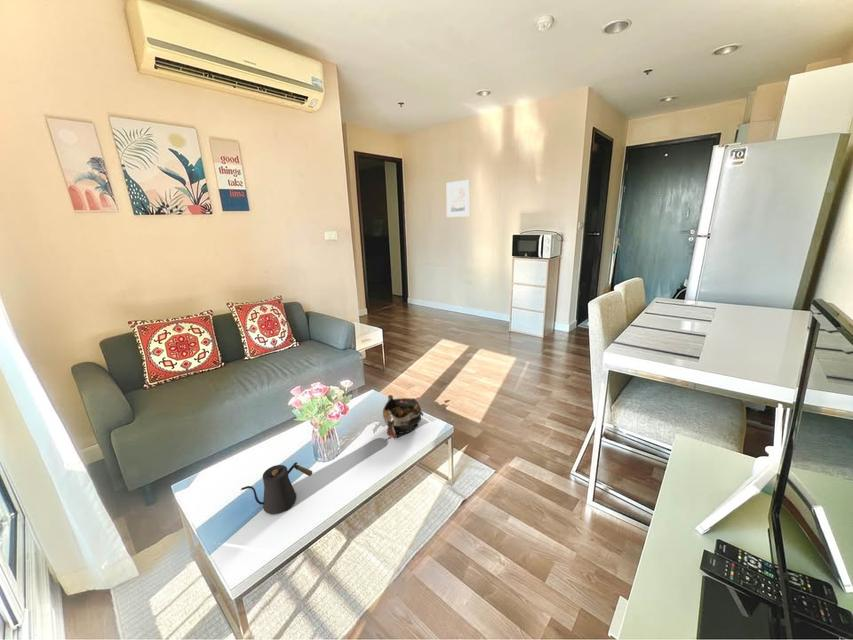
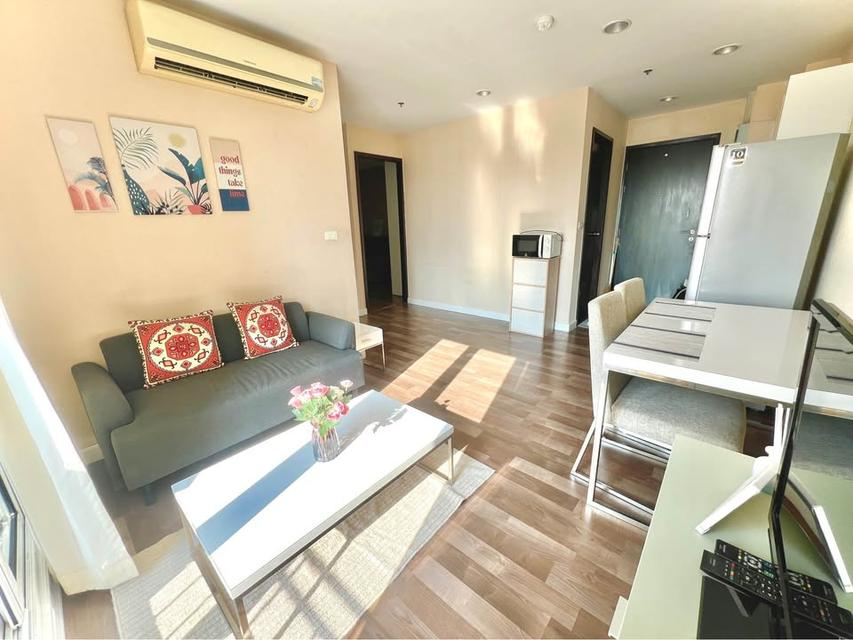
- kettle (279, 486)
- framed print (457, 199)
- decorative bowl (402, 415)
